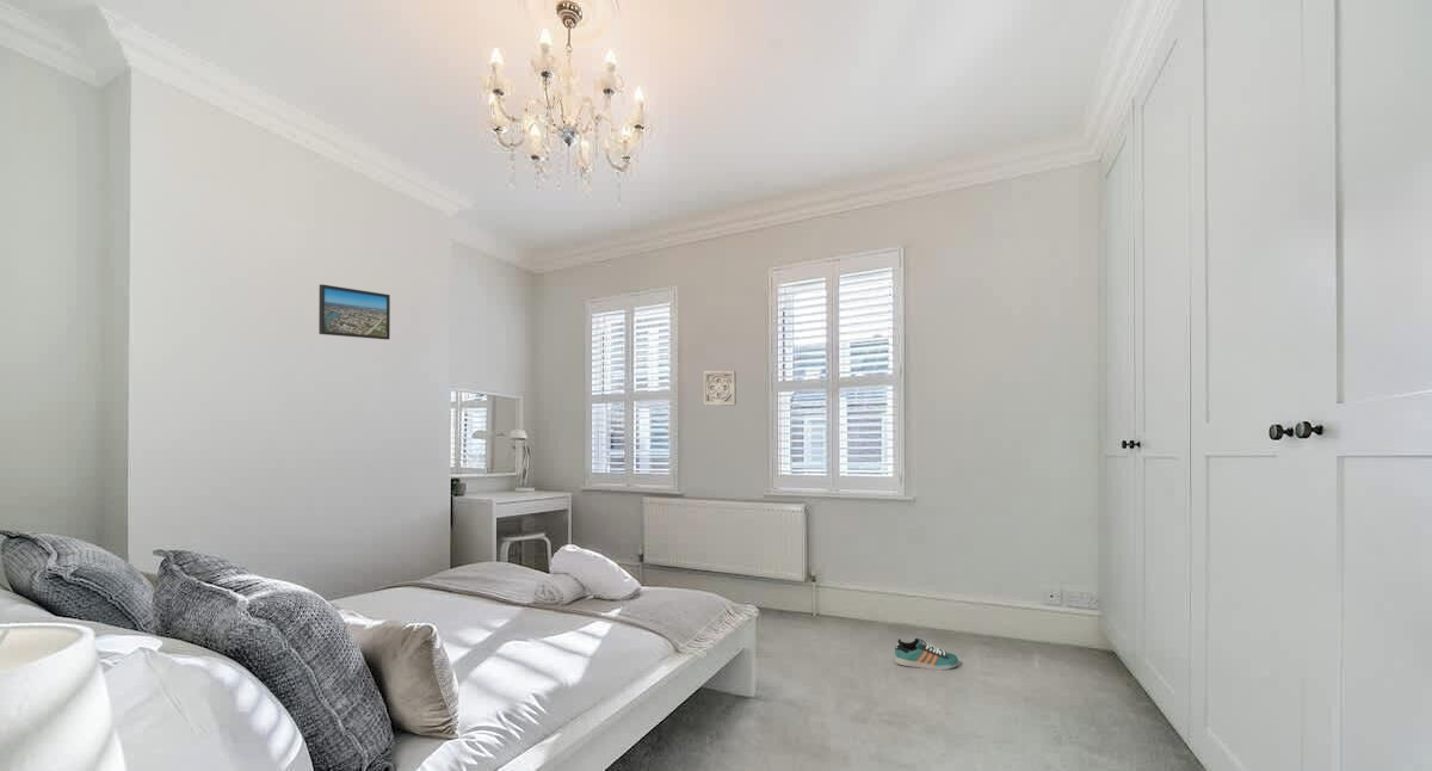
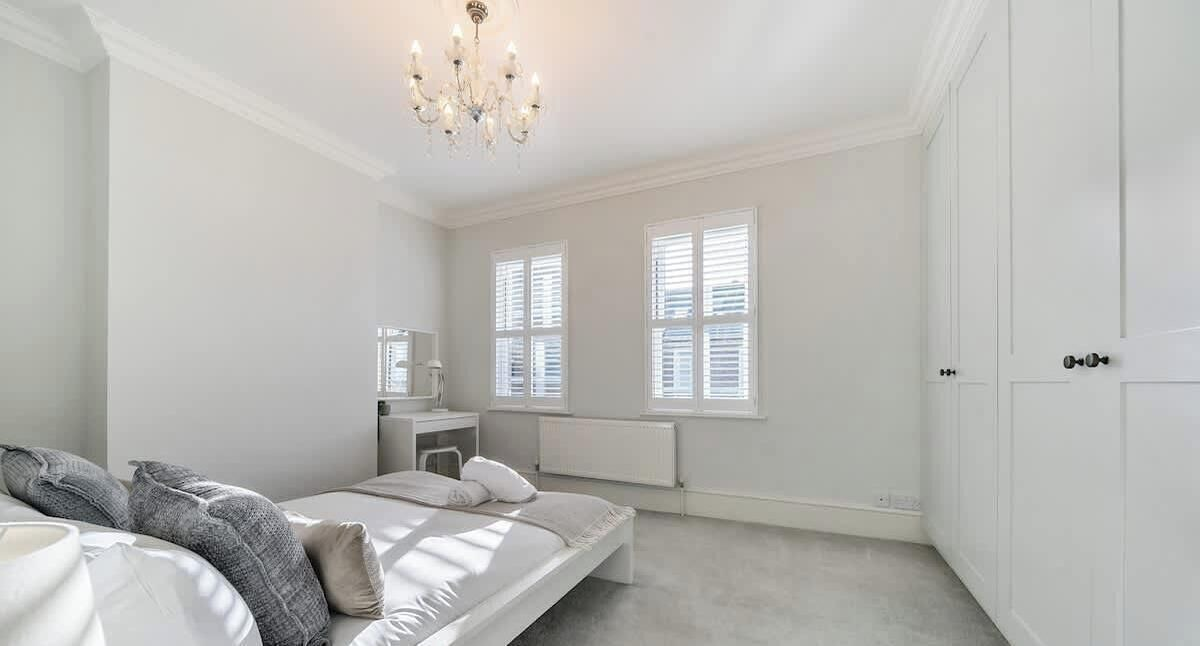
- sneaker (926, 652)
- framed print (356, 313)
- wall ornament (720, 388)
